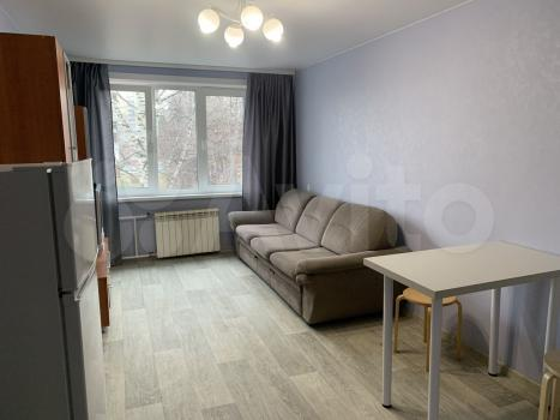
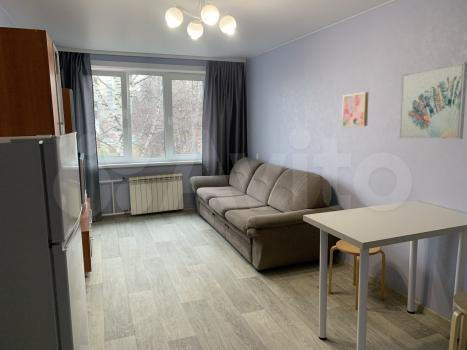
+ wall art (354, 110)
+ wall art (429, 104)
